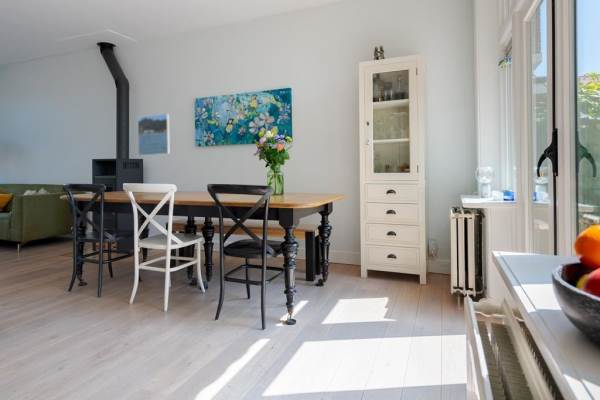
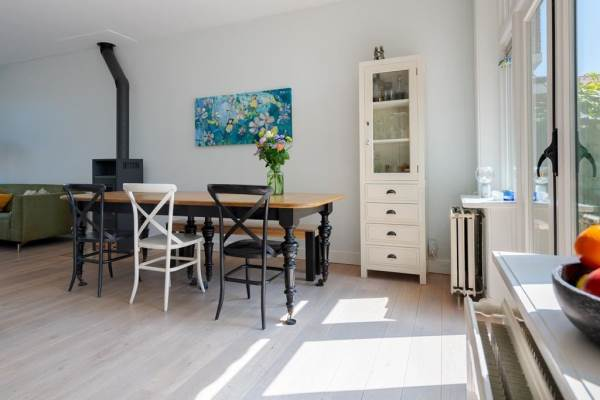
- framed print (153, 135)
